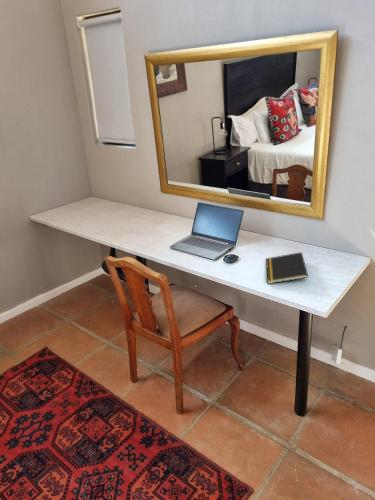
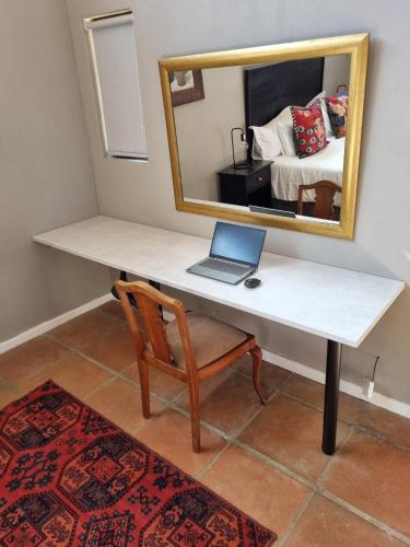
- notepad (285, 267)
